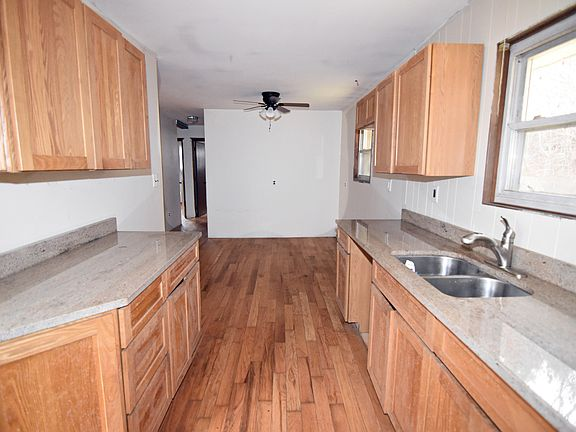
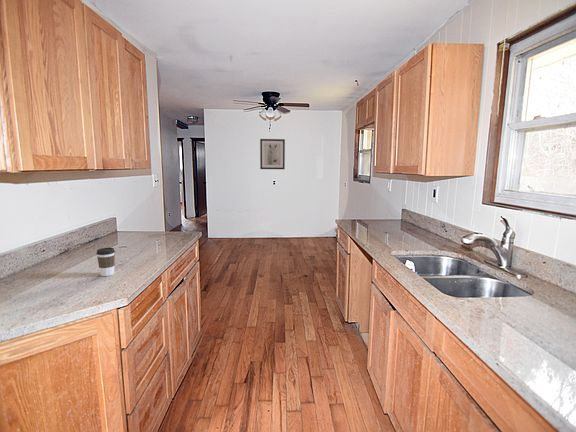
+ coffee cup (106, 261)
+ wall art (272, 154)
